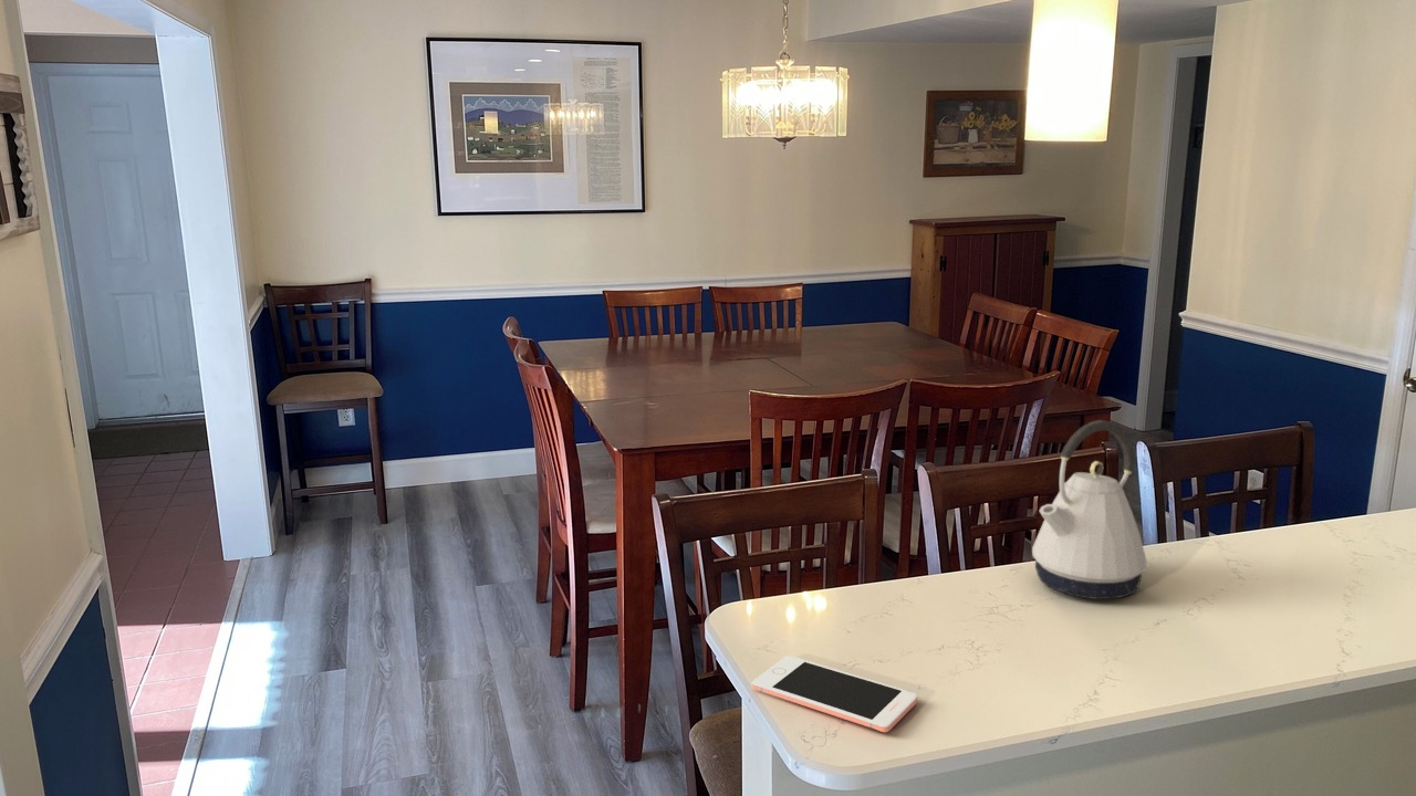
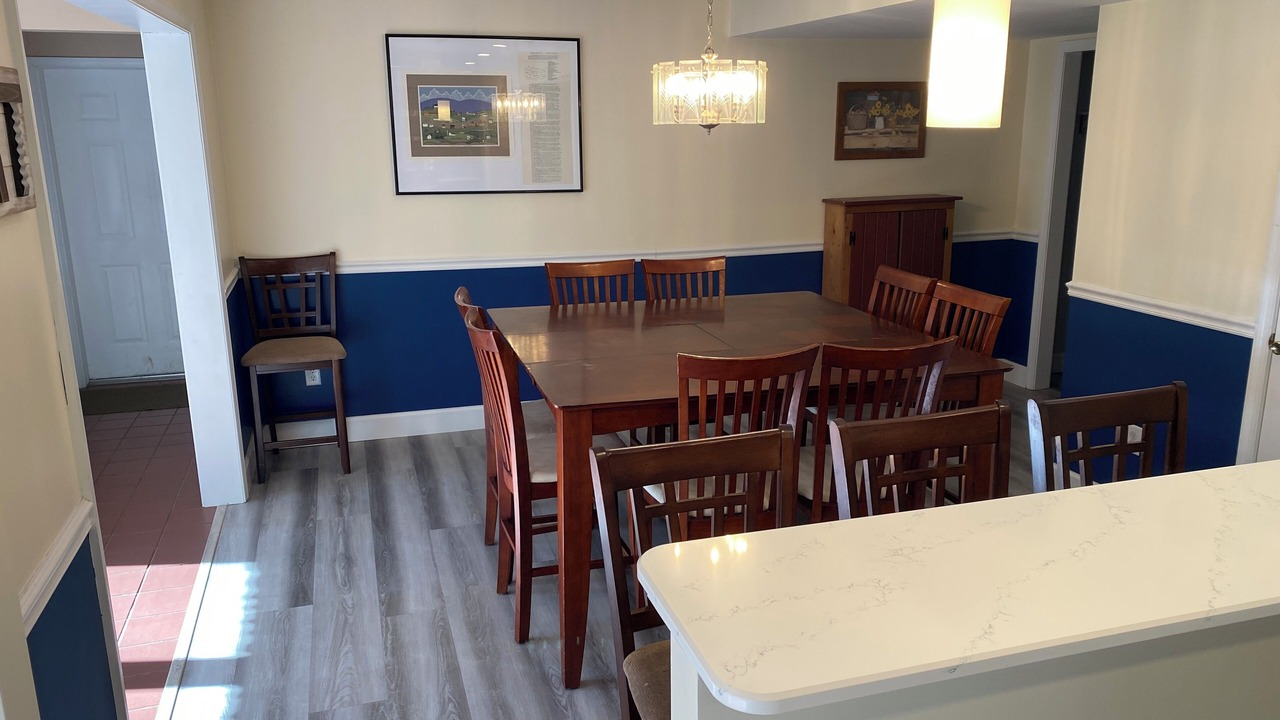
- kettle (1090, 504)
- cell phone (833, 691)
